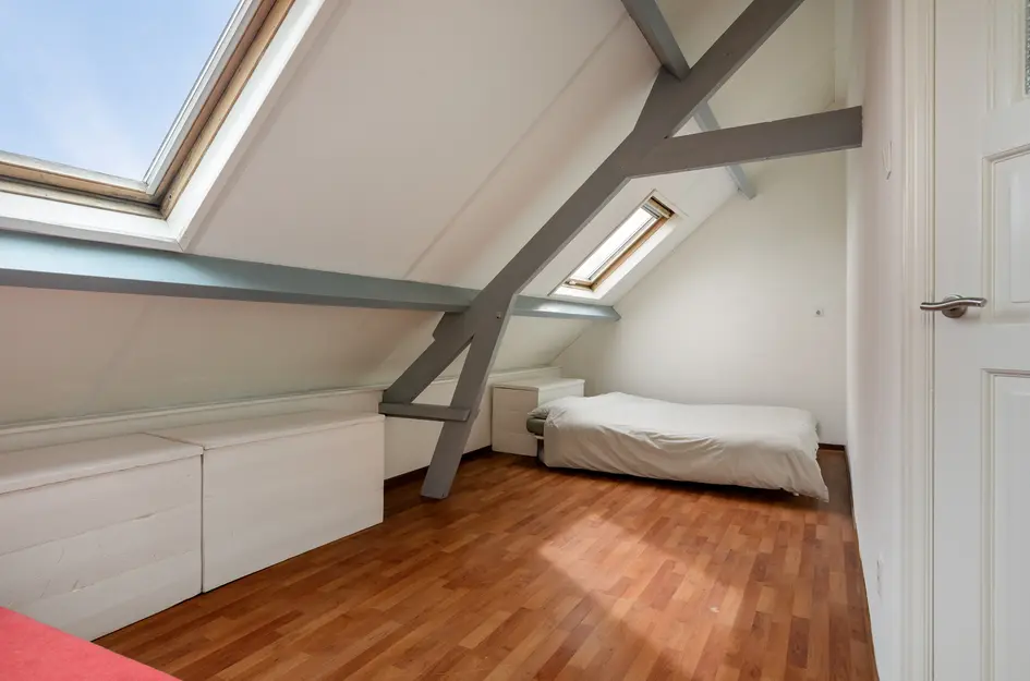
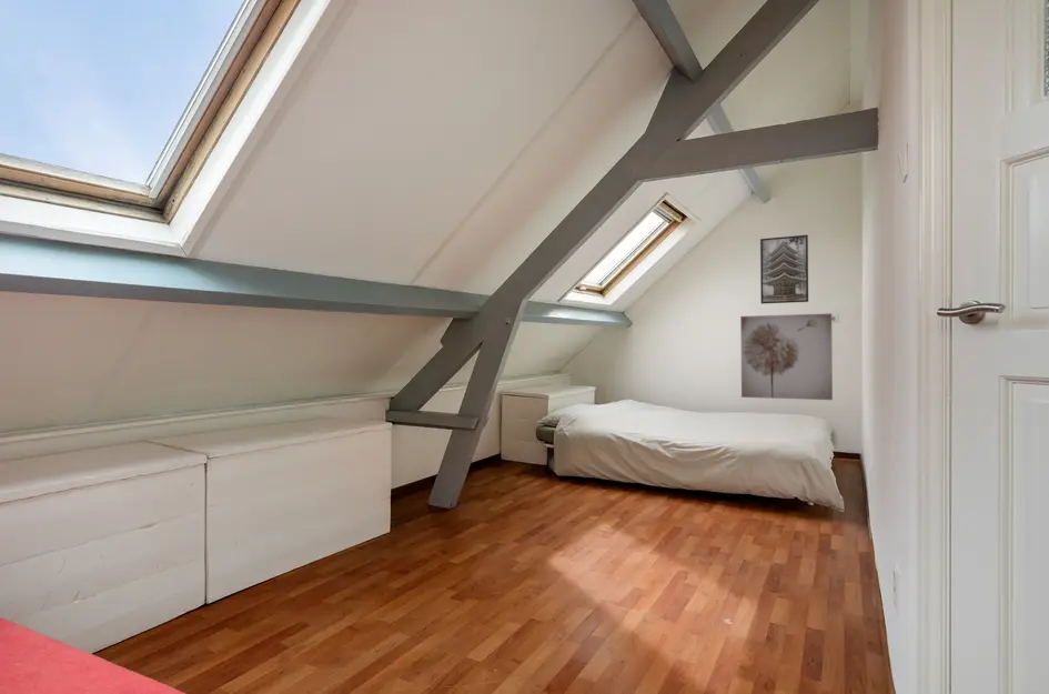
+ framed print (784, 270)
+ wall art (785, 356)
